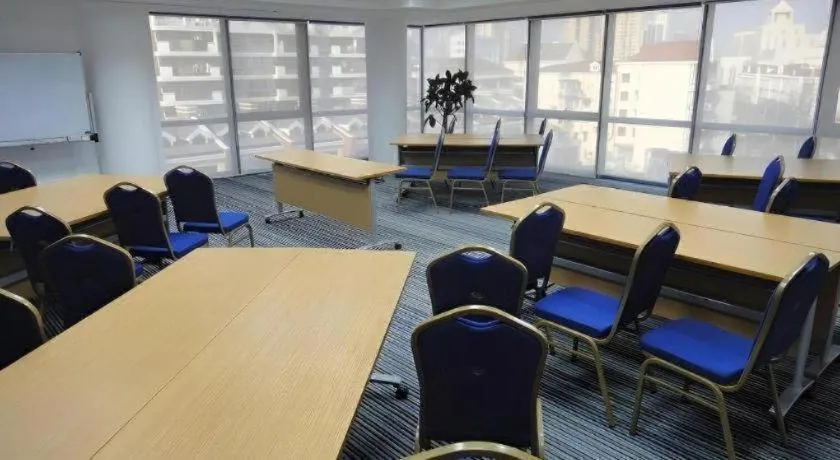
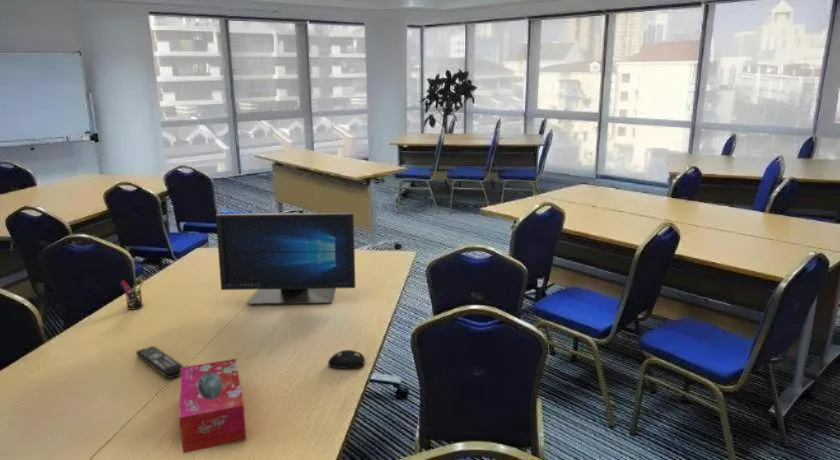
+ tissue box (212, 401)
+ pen holder (132, 293)
+ monitor (291, 254)
+ computer mouse (346, 358)
+ remote control (160, 361)
